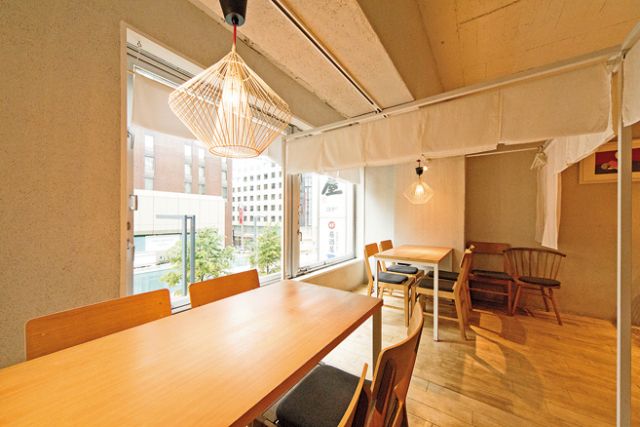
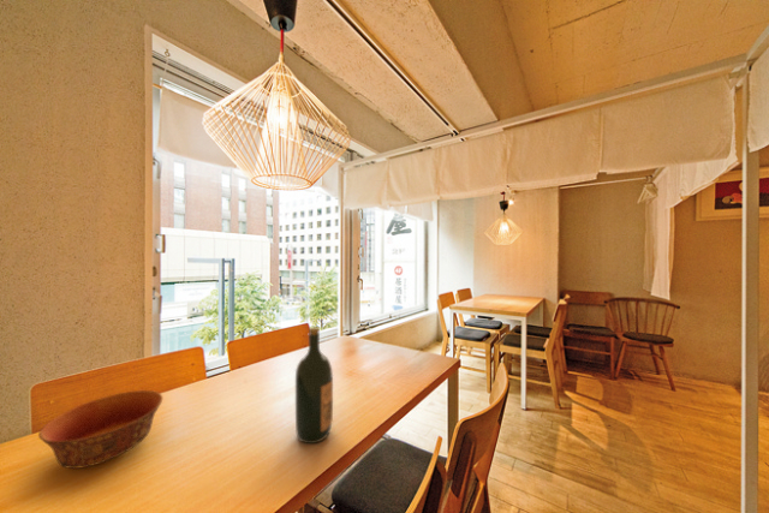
+ bowl (107, 430)
+ wine bottle (314, 381)
